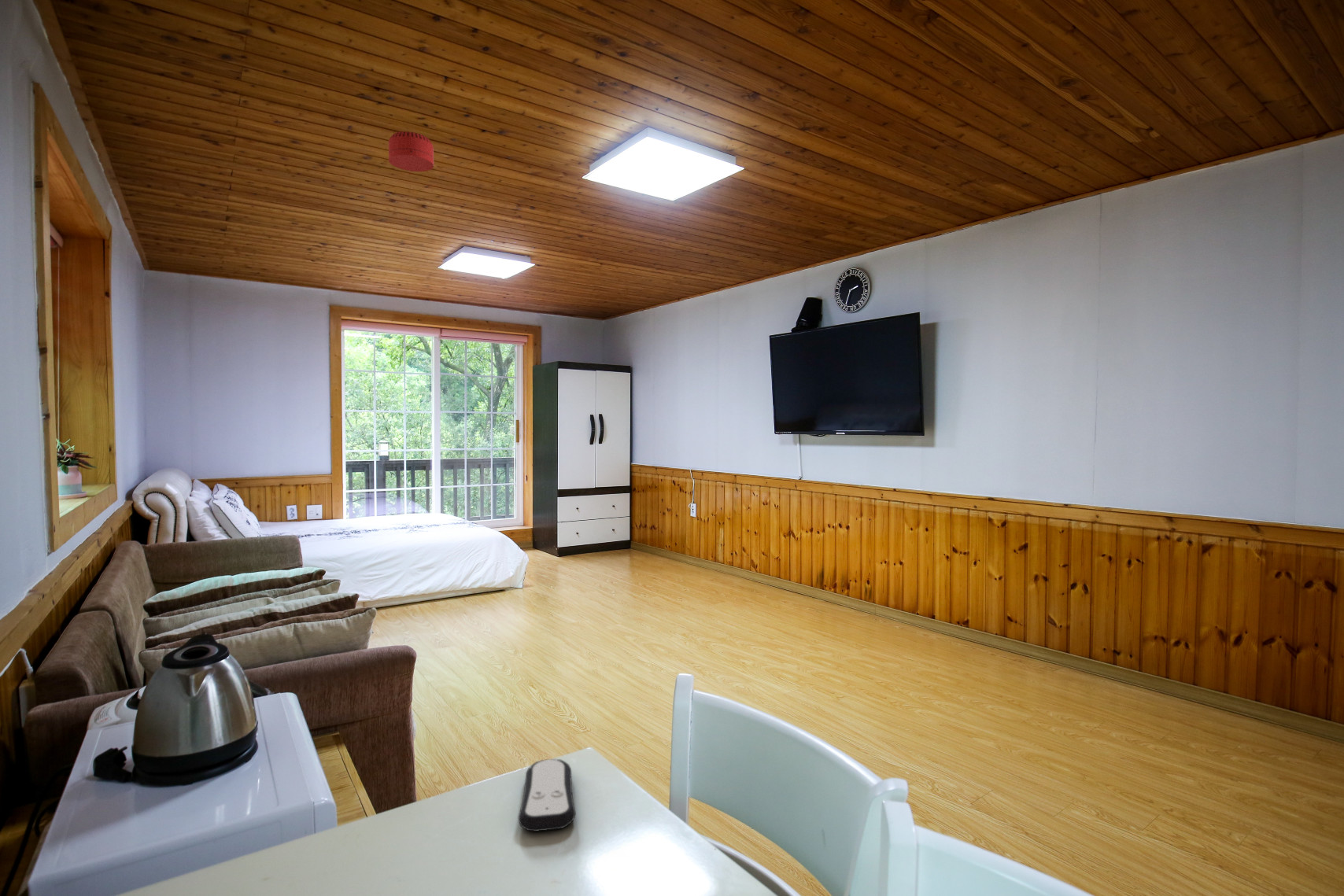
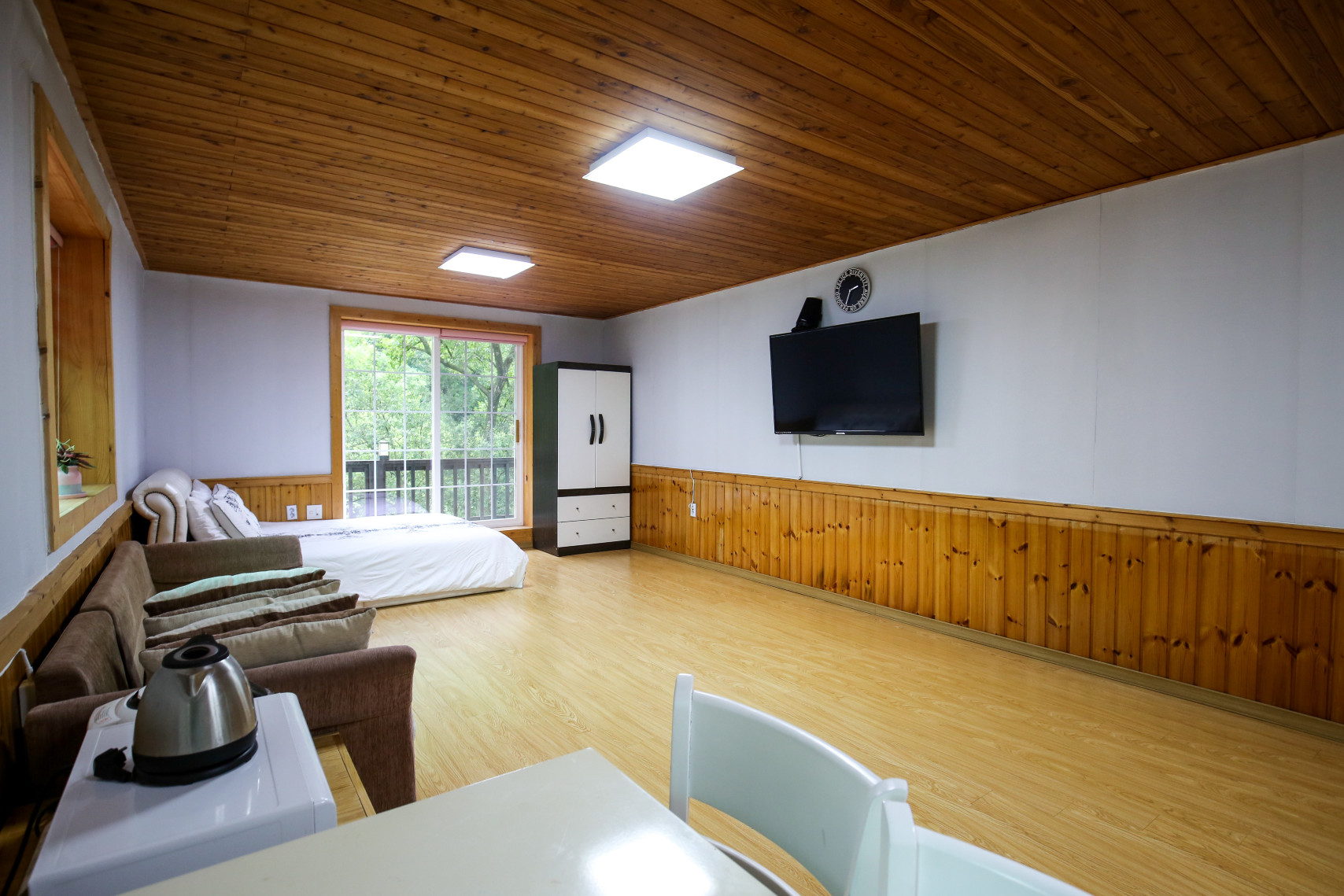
- remote control (548, 791)
- smoke detector (411, 150)
